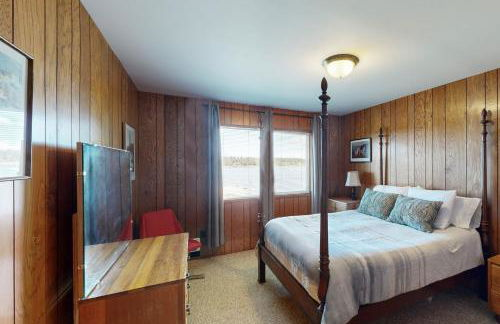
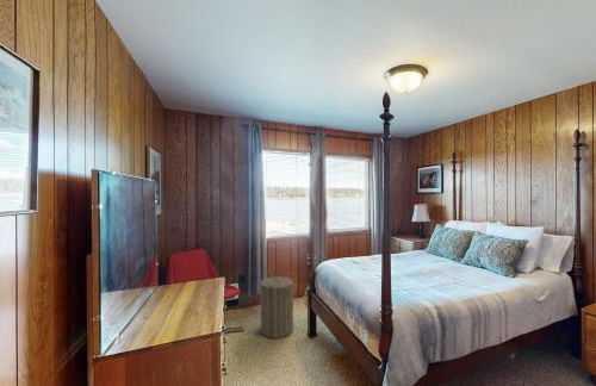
+ laundry hamper (277, 301)
